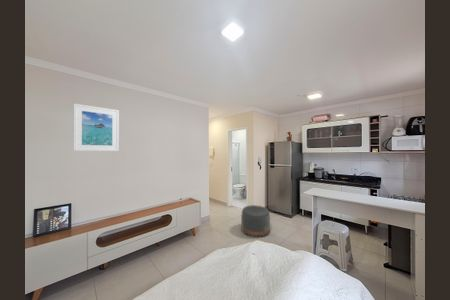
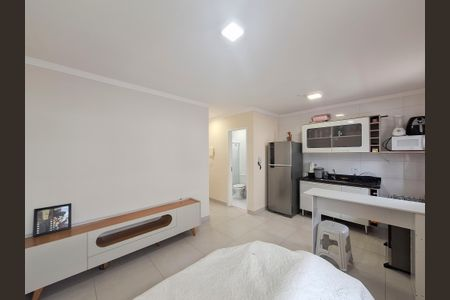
- pouf (255, 218)
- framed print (97, 129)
